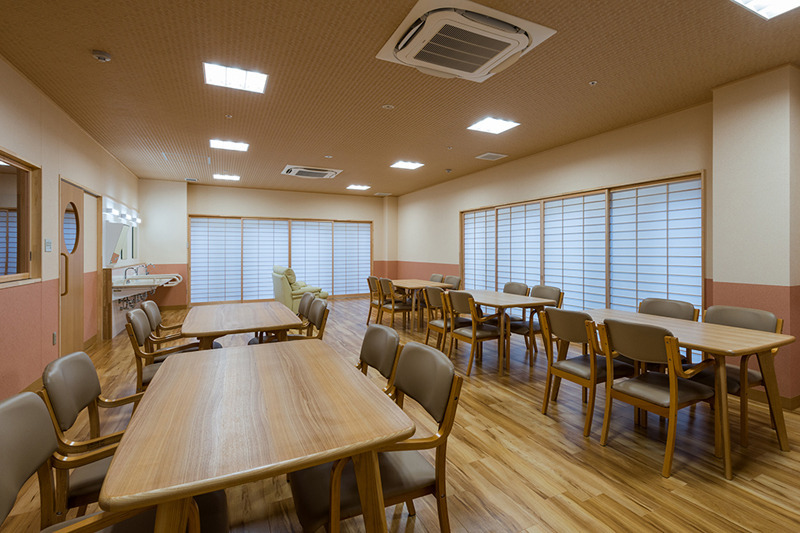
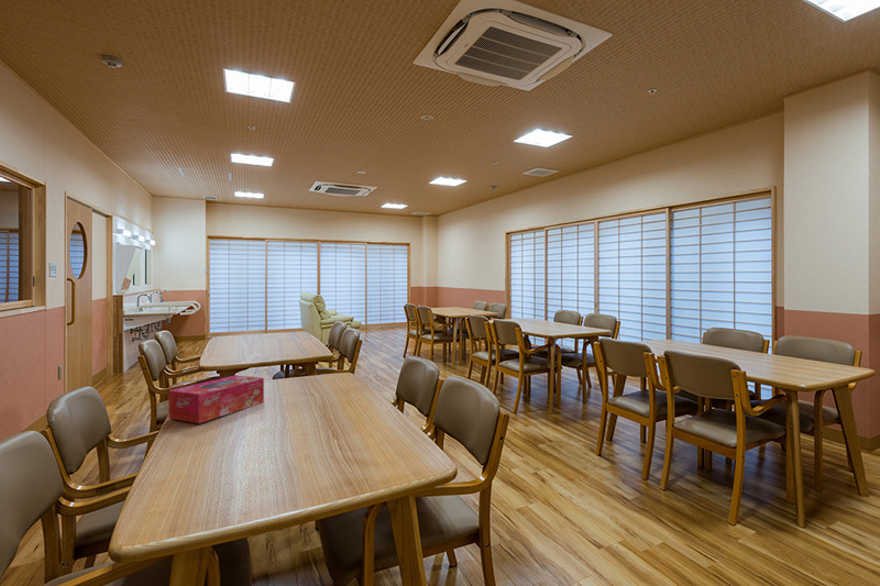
+ tissue box (219, 397)
